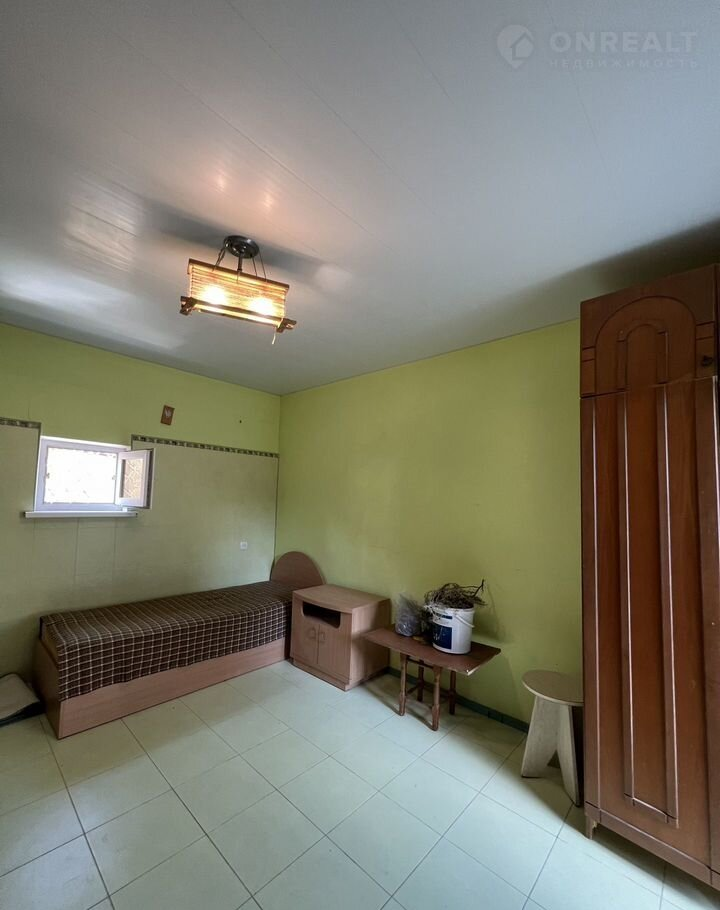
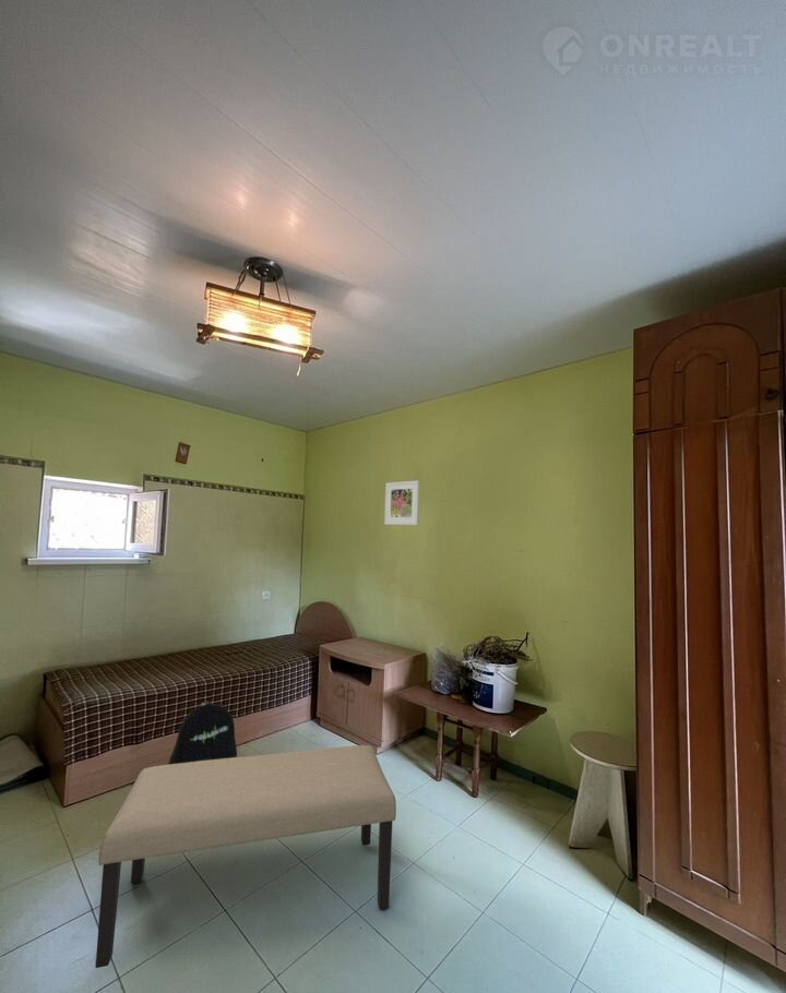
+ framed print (401, 503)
+ bench (260, 832)
+ backpack (200, 740)
